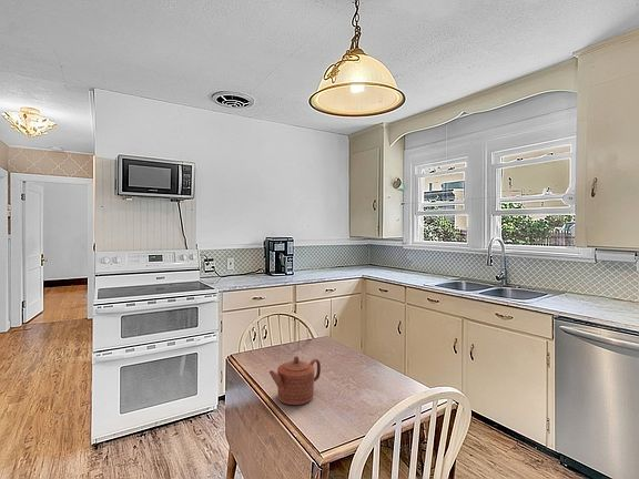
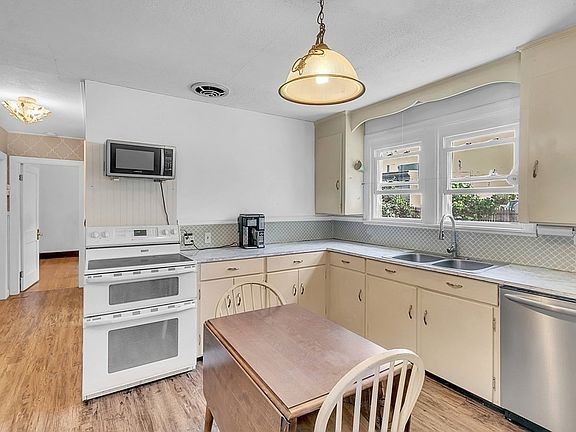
- teapot (295, 376)
